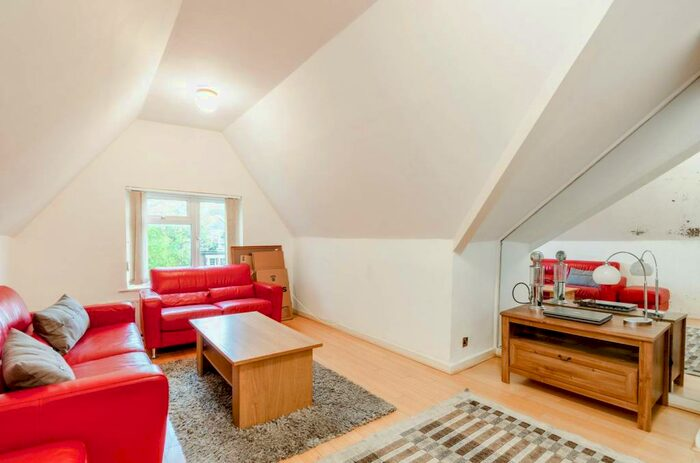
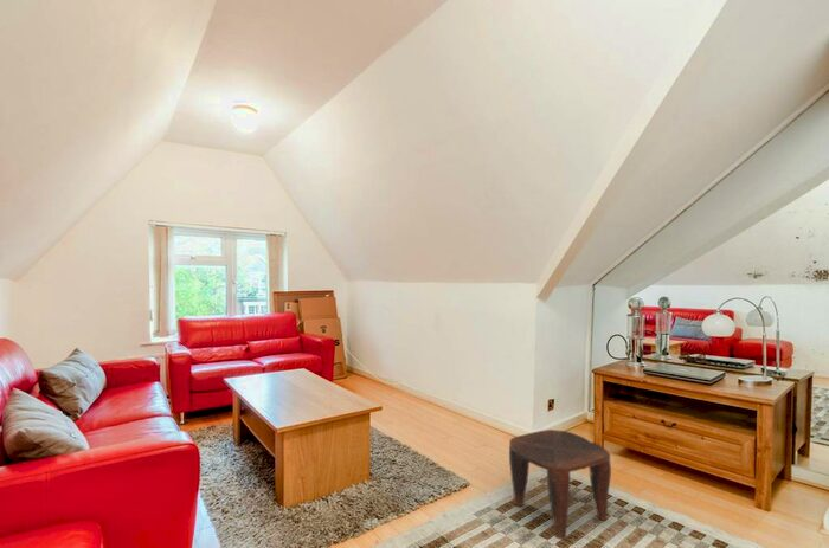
+ stool (558, 477)
